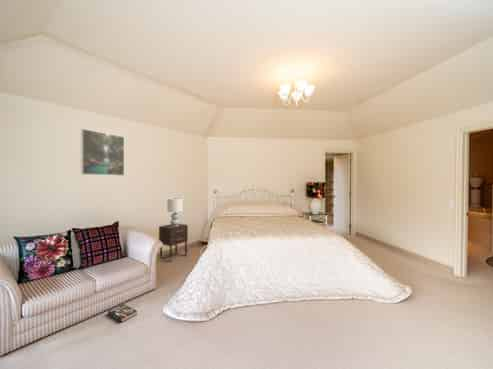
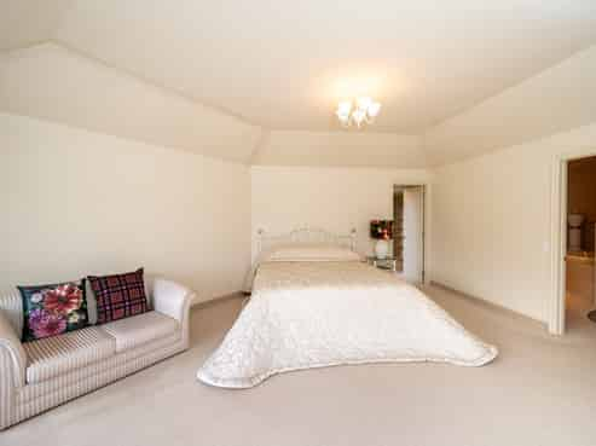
- book (122, 312)
- lamp (175, 211)
- nightstand (173, 241)
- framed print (104, 154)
